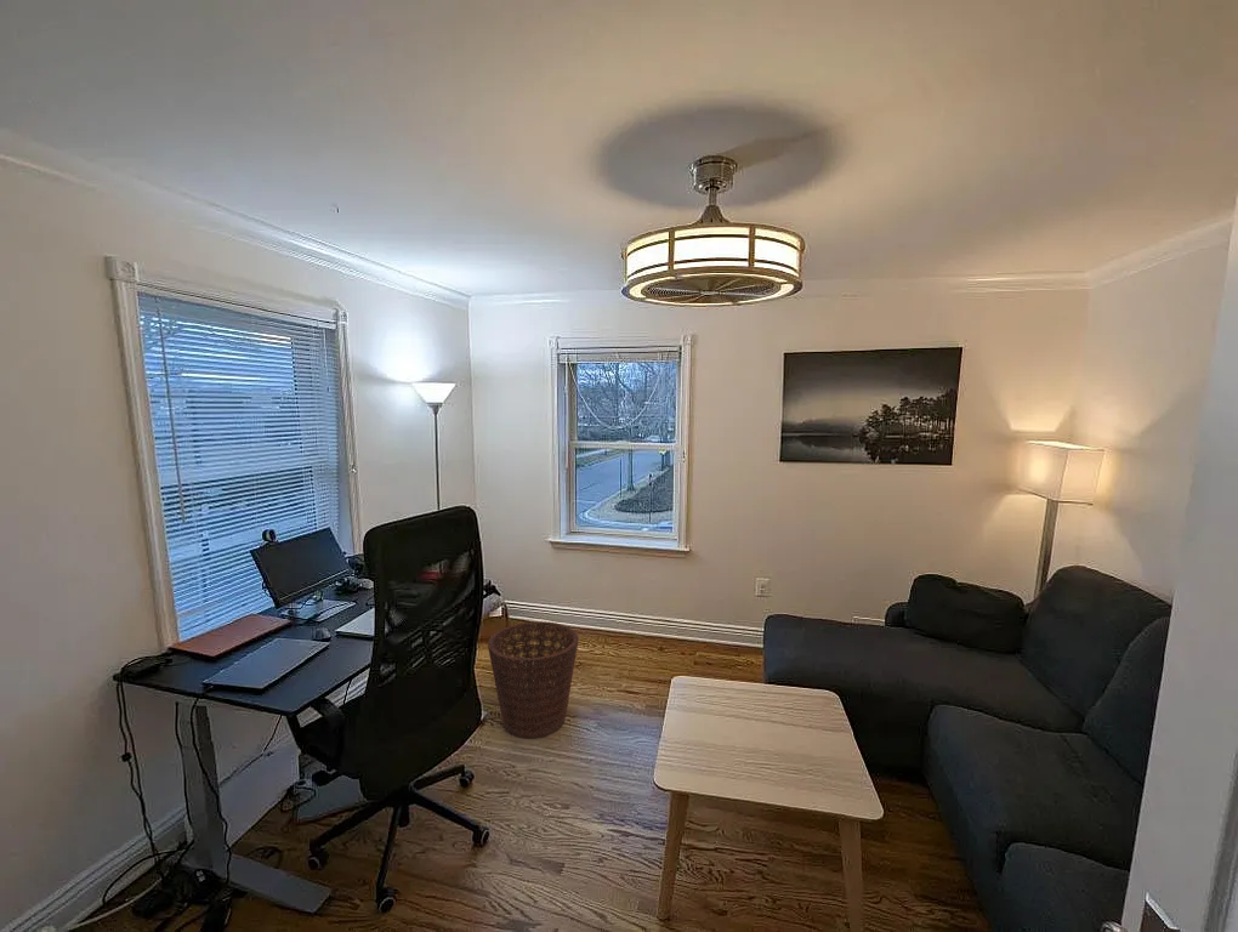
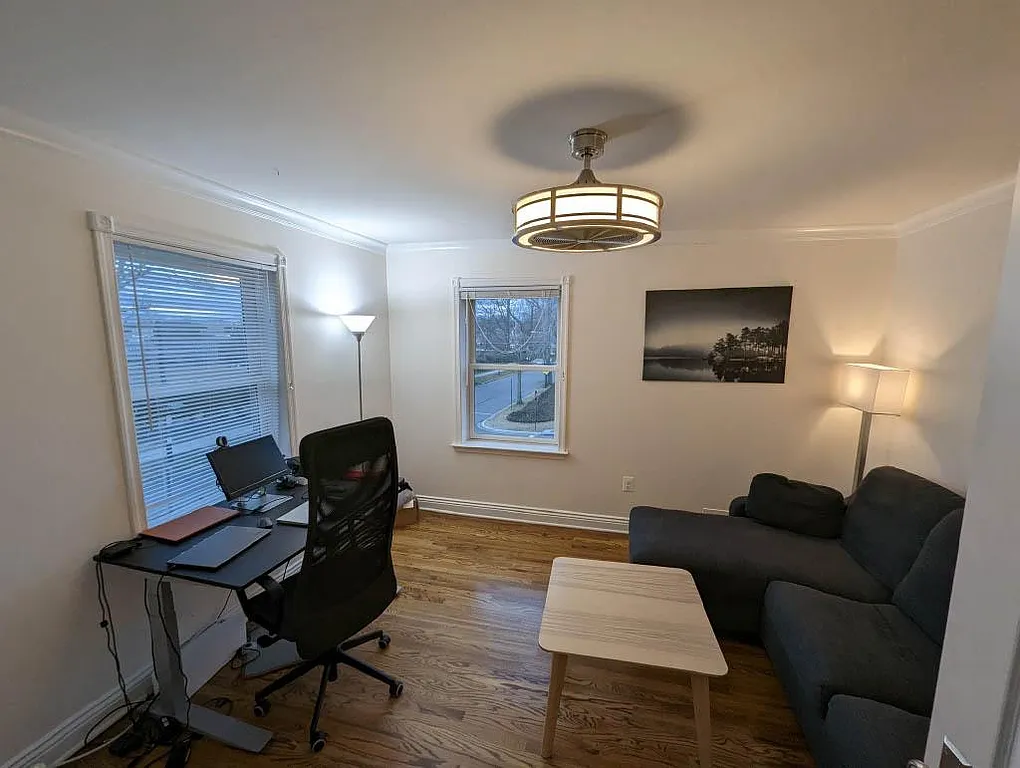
- basket (534, 680)
